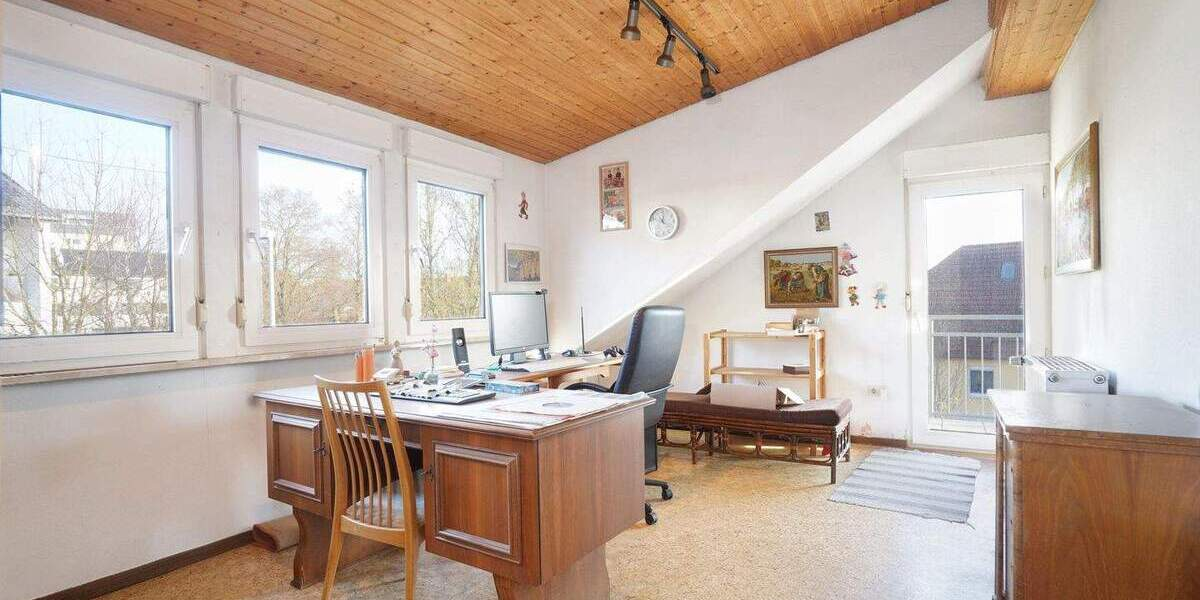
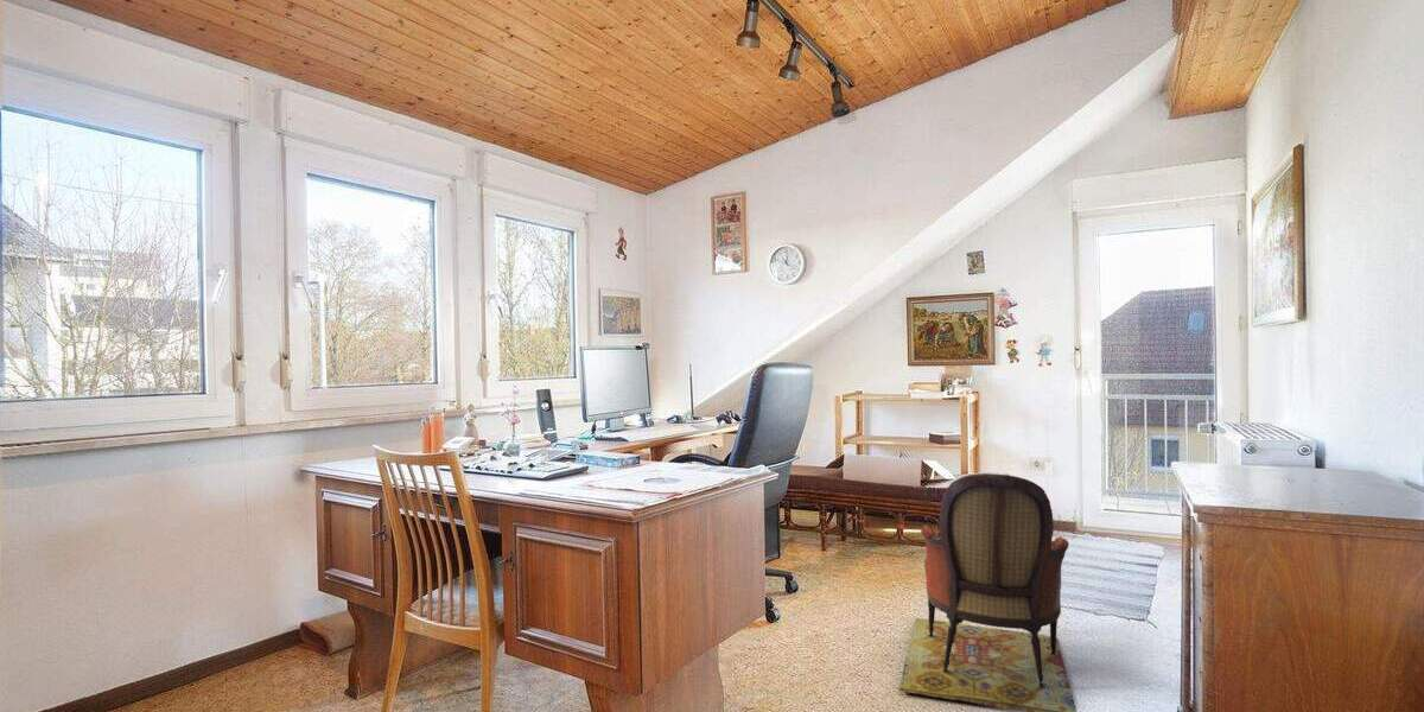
+ armchair (983, 560)
